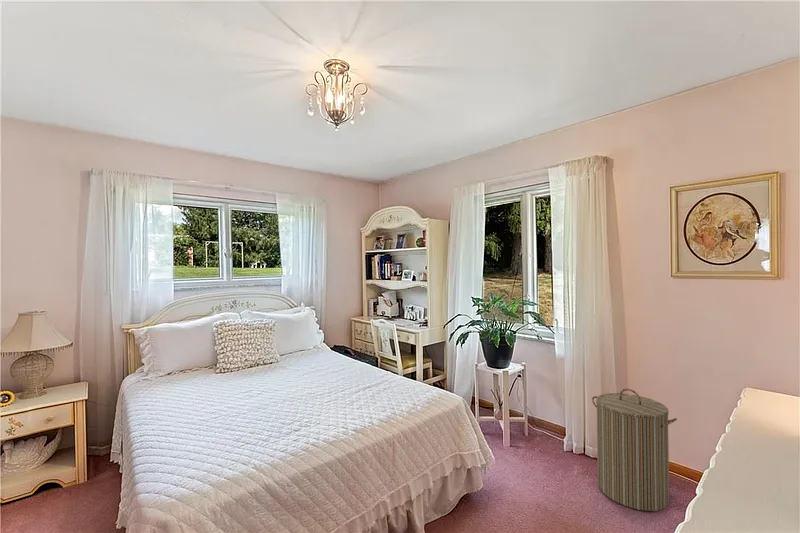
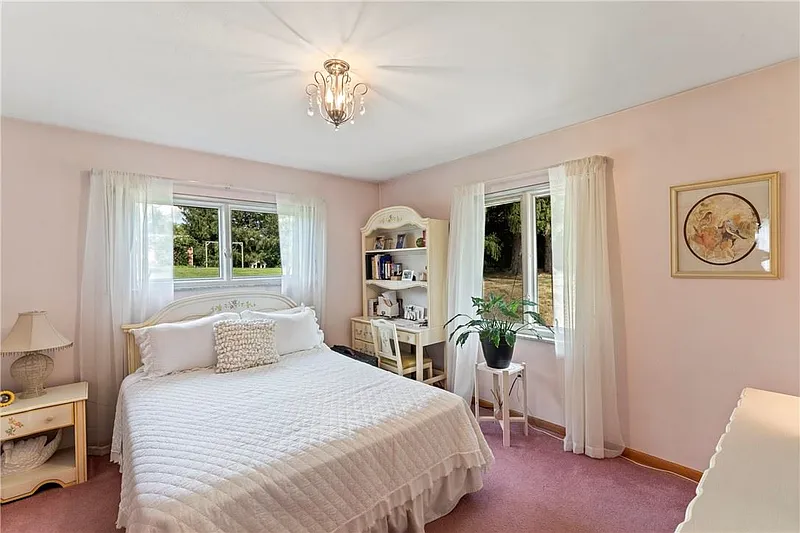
- laundry hamper (631, 440)
